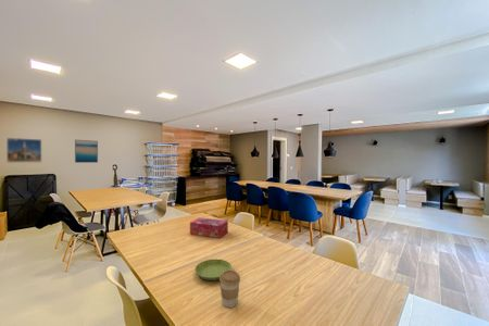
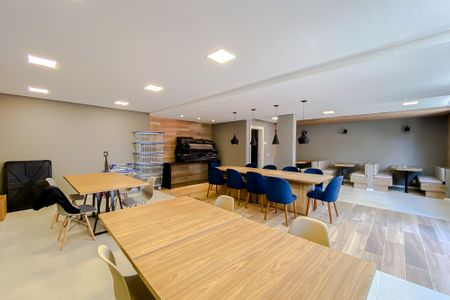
- tissue box (209, 227)
- saucer (213, 269)
- wall art (86, 151)
- coffee cup (229, 288)
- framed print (24, 150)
